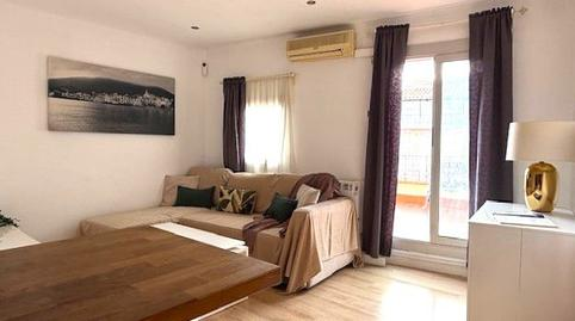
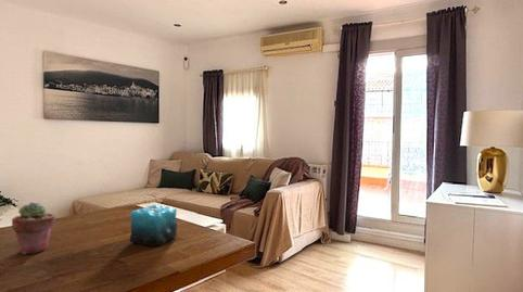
+ candle (154, 218)
+ potted succulent (34, 226)
